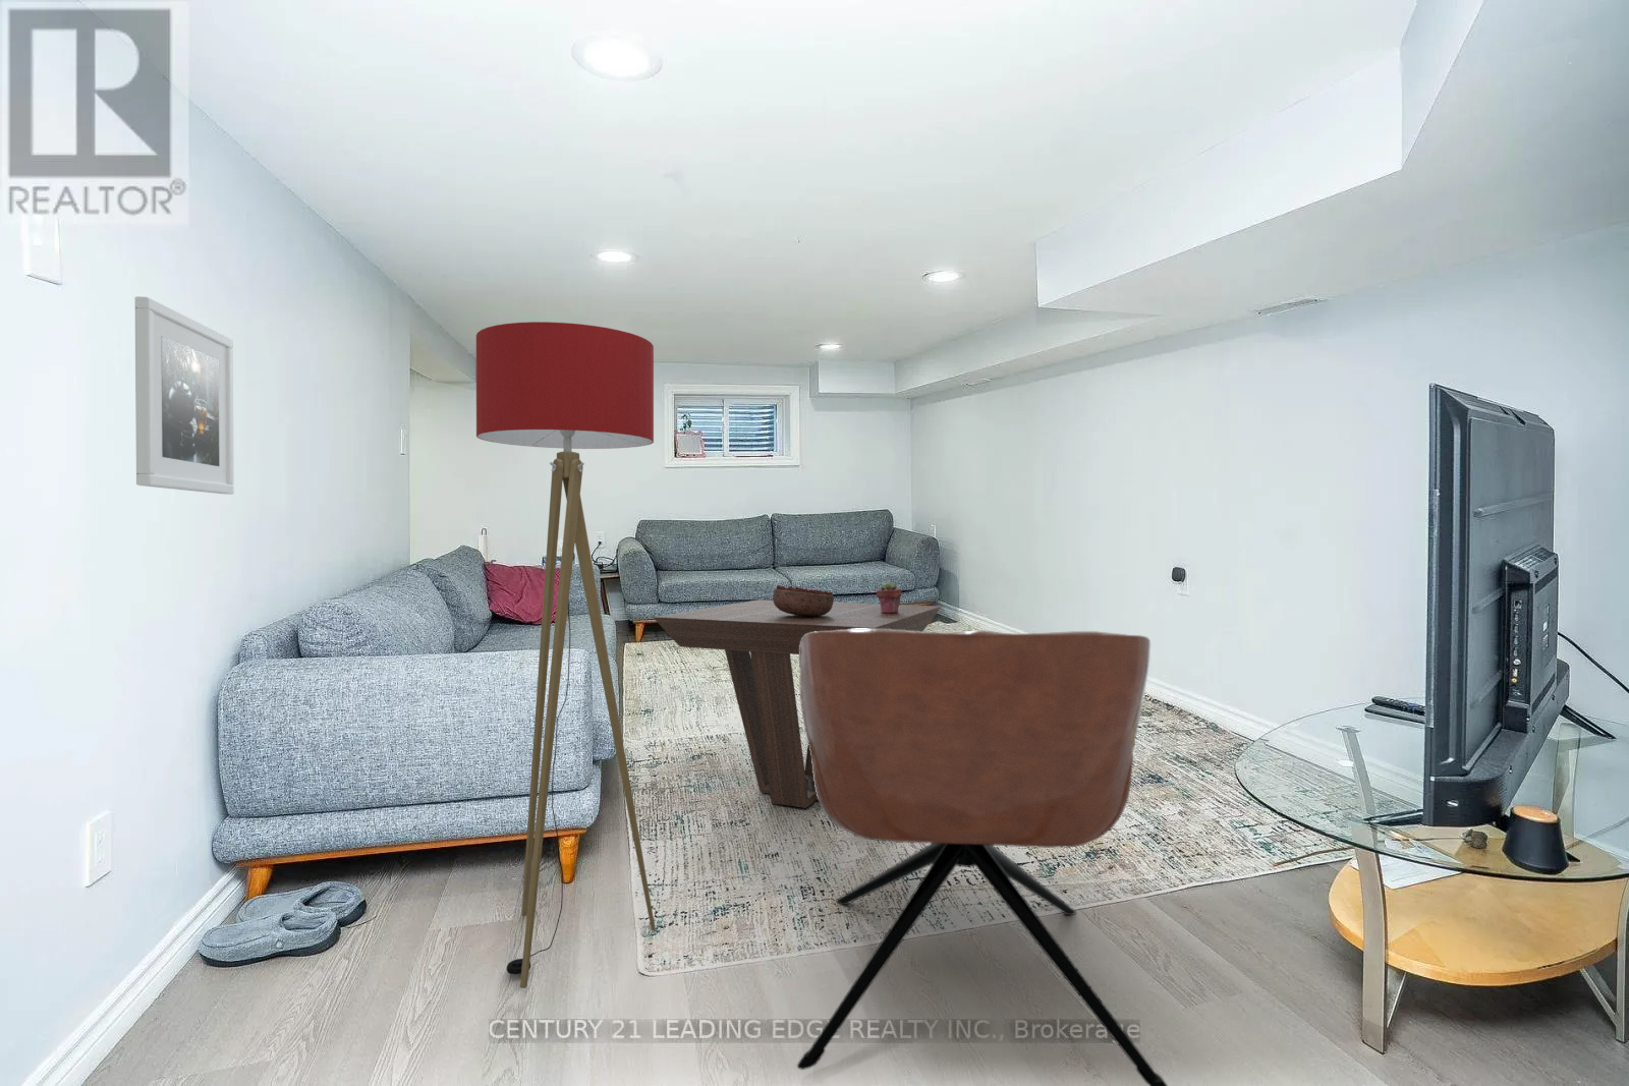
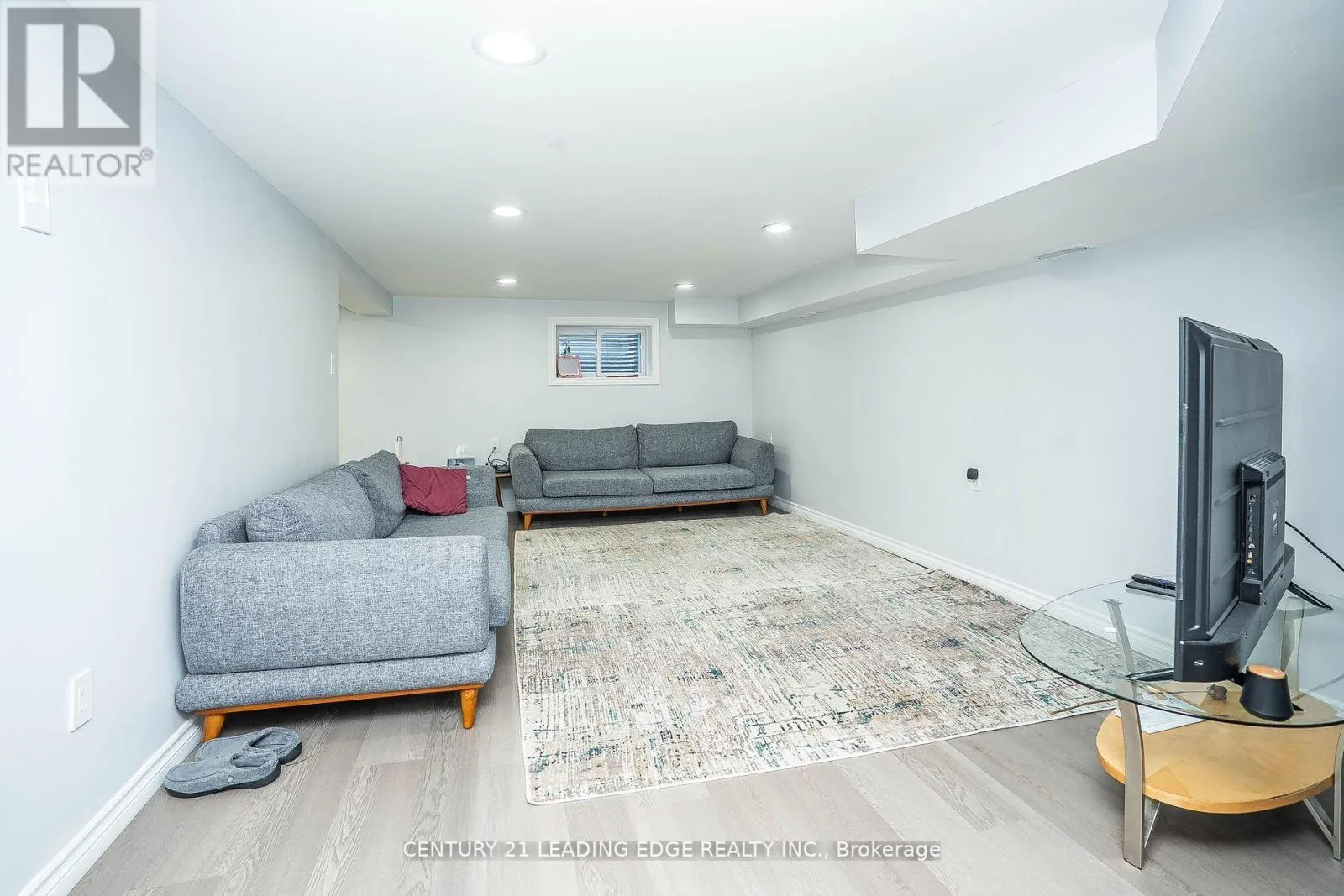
- potted succulent (888, 595)
- coffee table (795, 702)
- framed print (189, 405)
- decorative bowl (804, 600)
- floor lamp (570, 645)
- armchair (964, 794)
